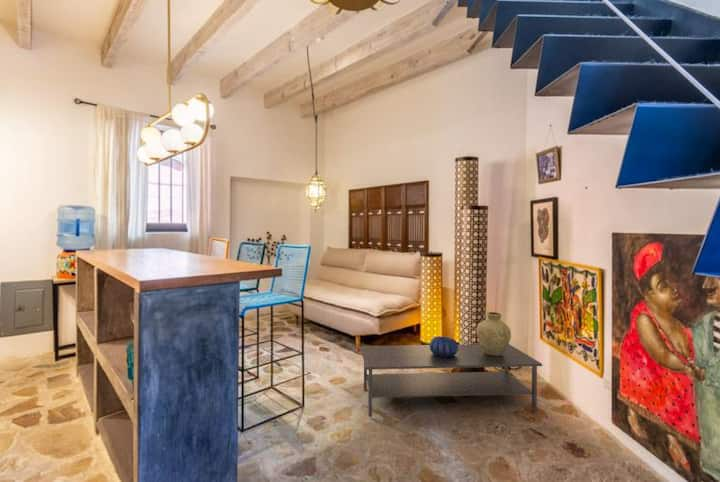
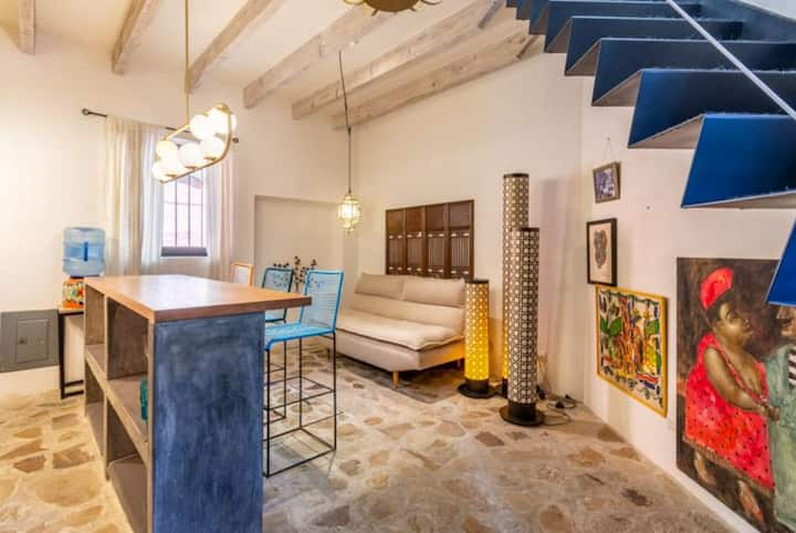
- decorative bowl (443, 345)
- coffee table (444, 377)
- vase (493, 333)
